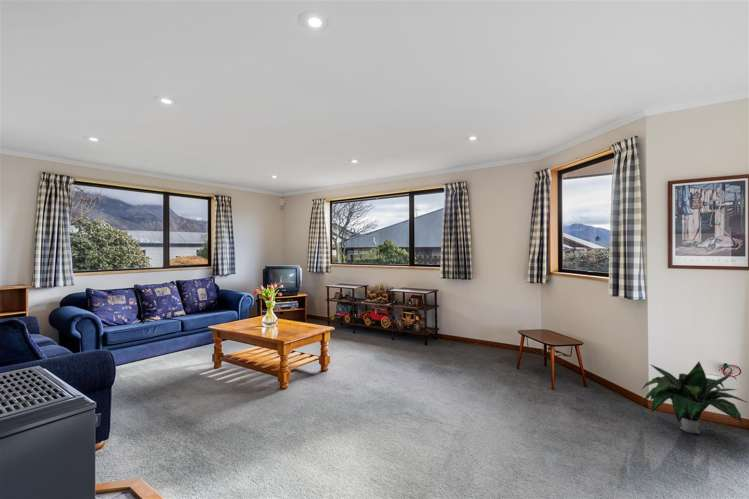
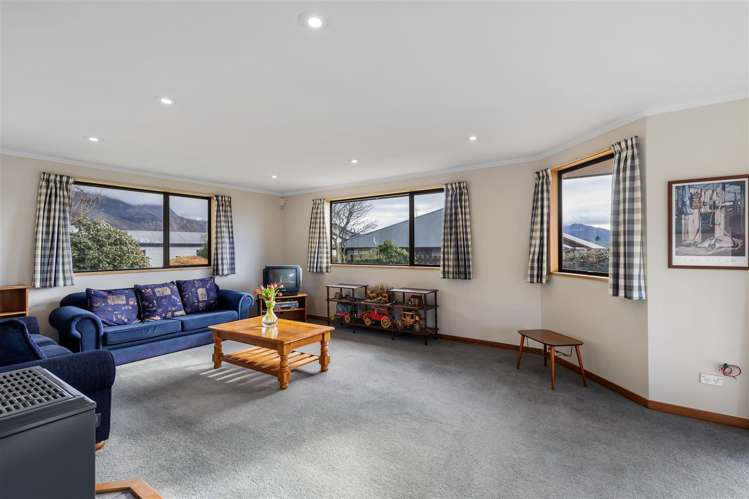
- potted plant (694, 397)
